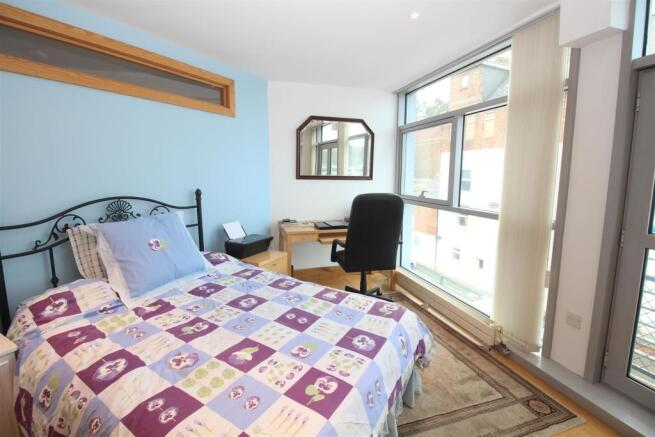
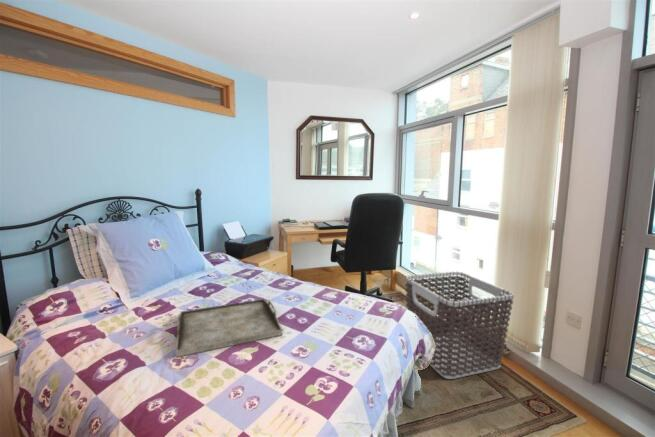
+ clothes hamper (453, 319)
+ serving tray (228, 317)
